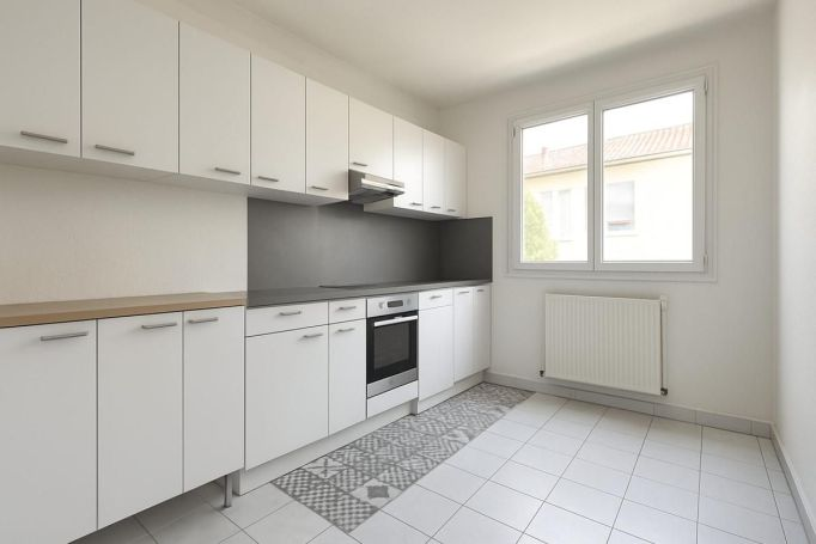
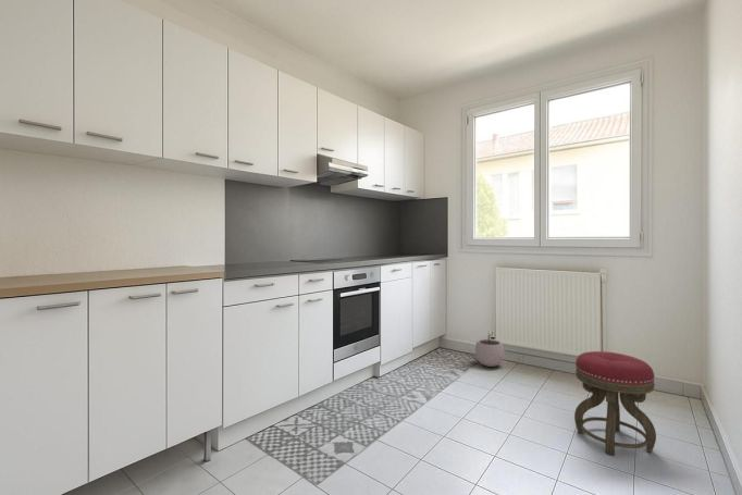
+ stool (613, 398)
+ plant pot (489, 348)
